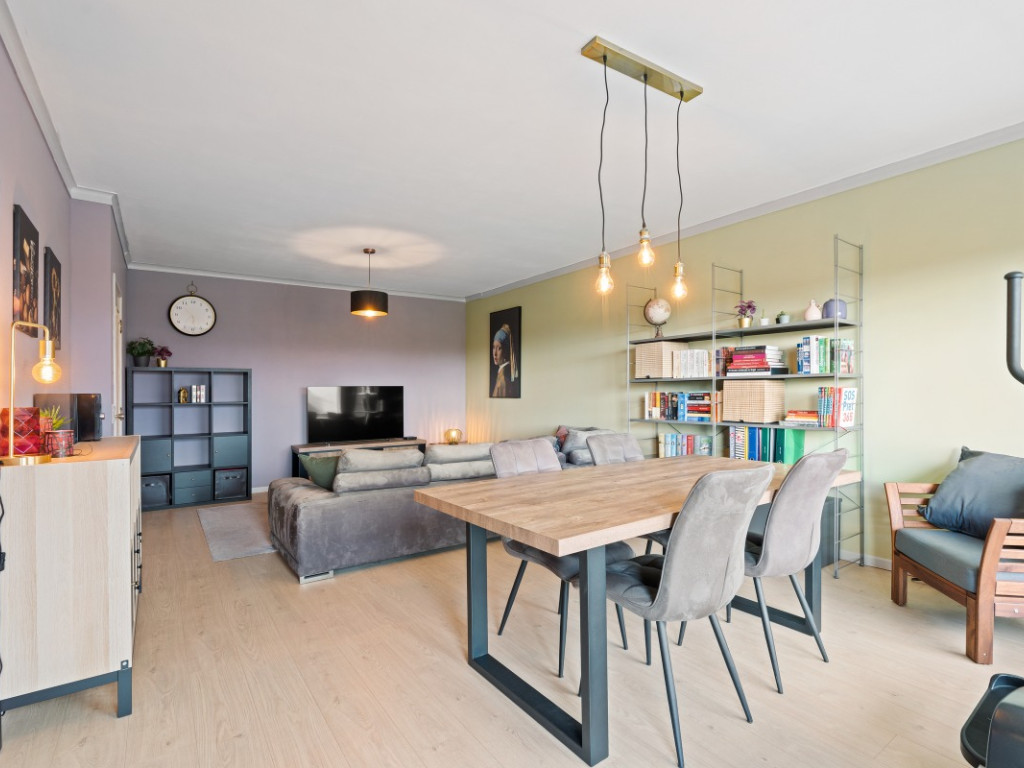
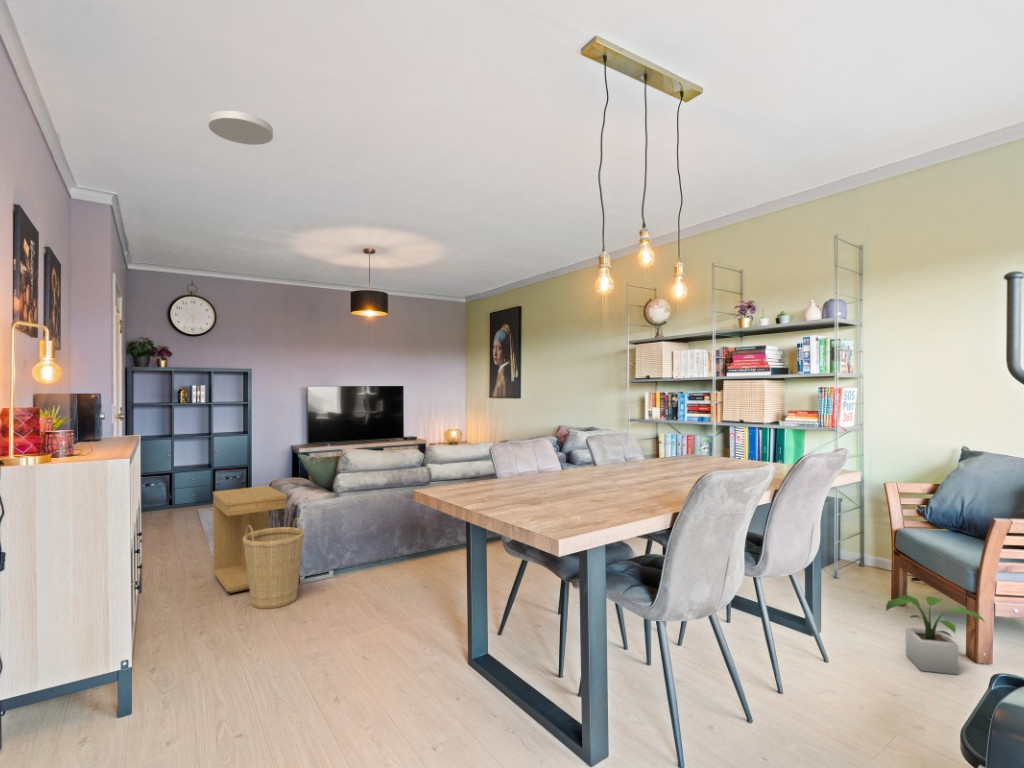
+ potted plant (925, 630)
+ ceiling light (241, 128)
+ basket (274, 560)
+ side table (248, 533)
